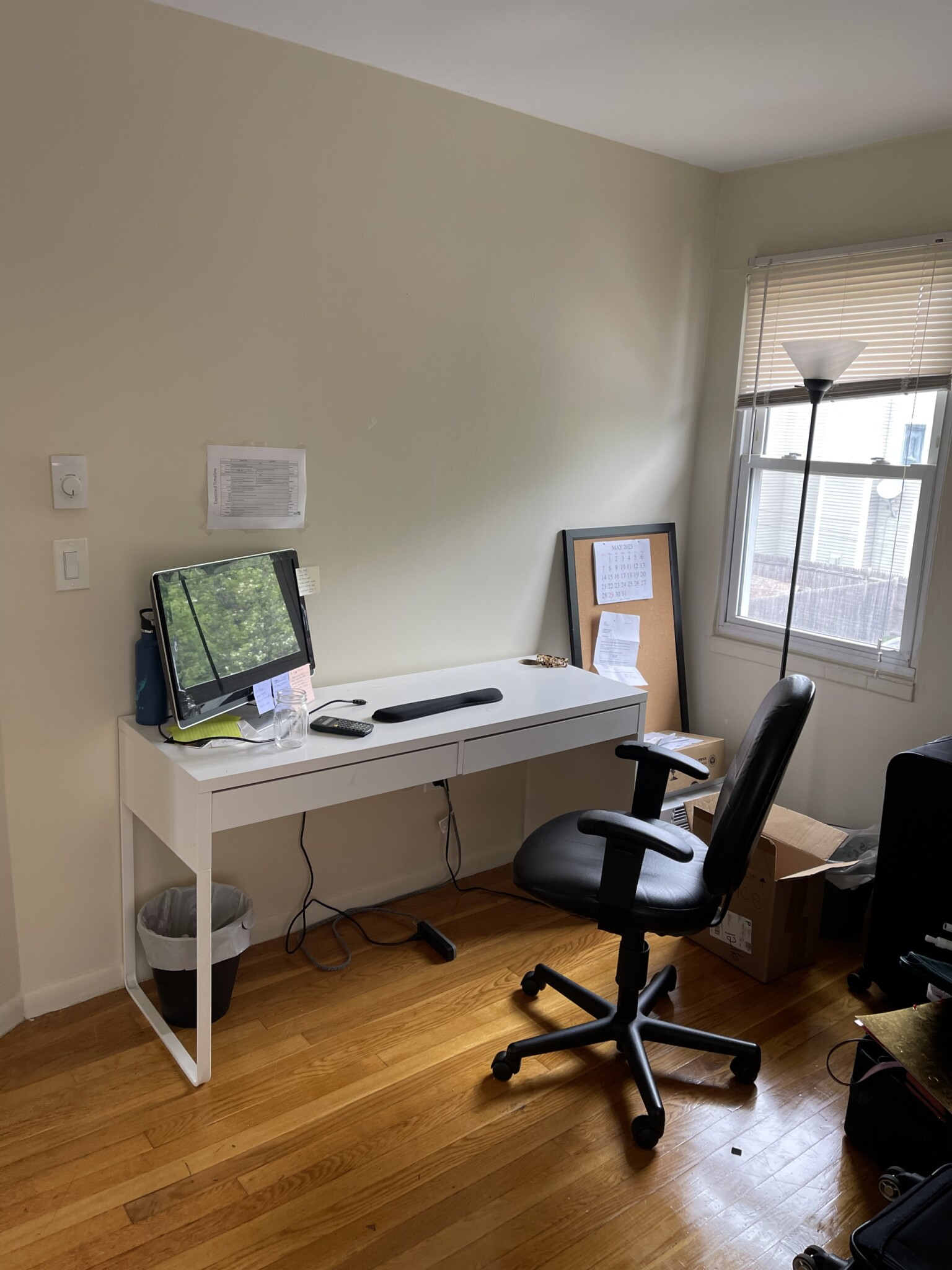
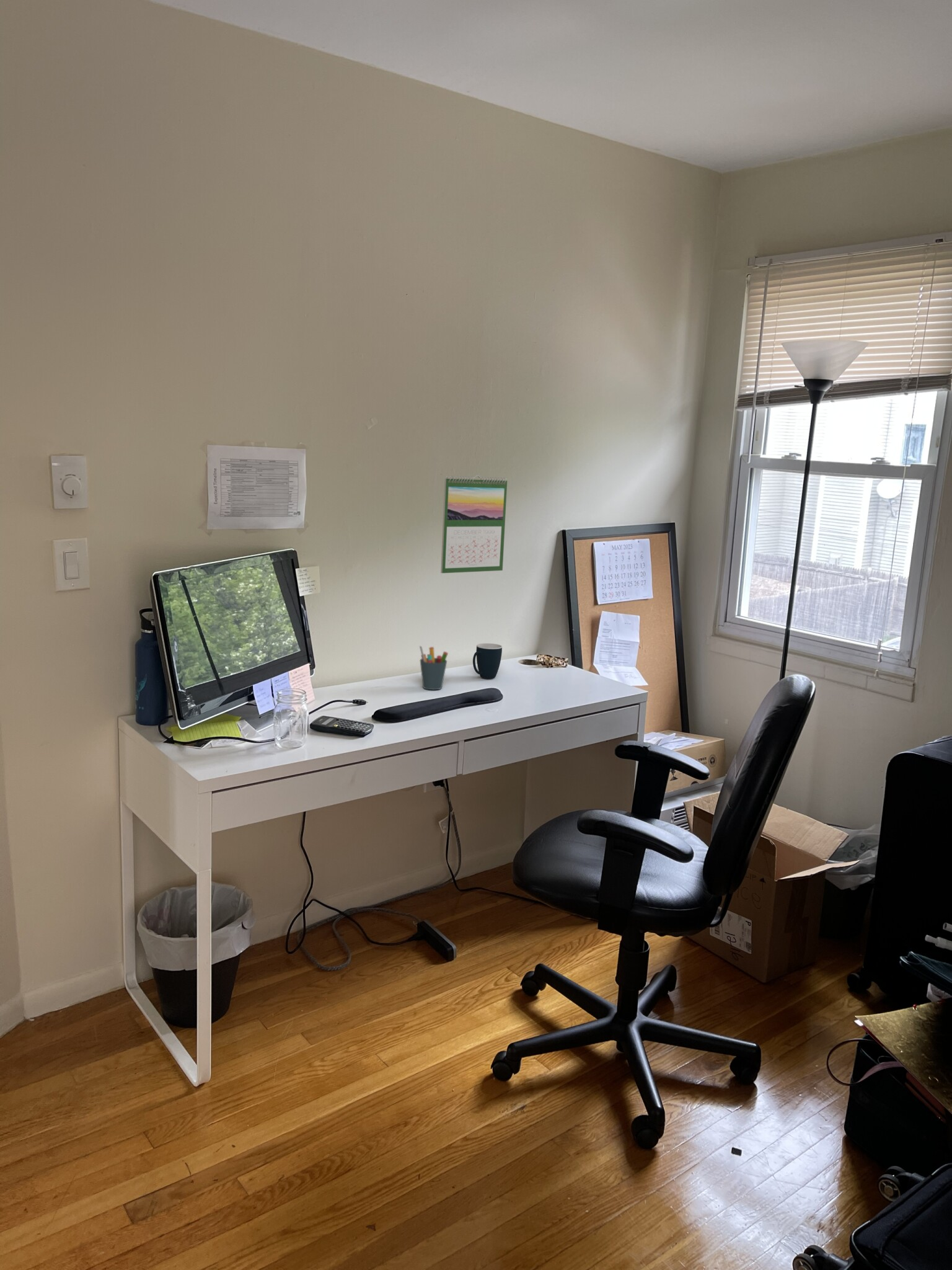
+ mug (485, 662)
+ calendar (474, 523)
+ pen holder (433, 666)
